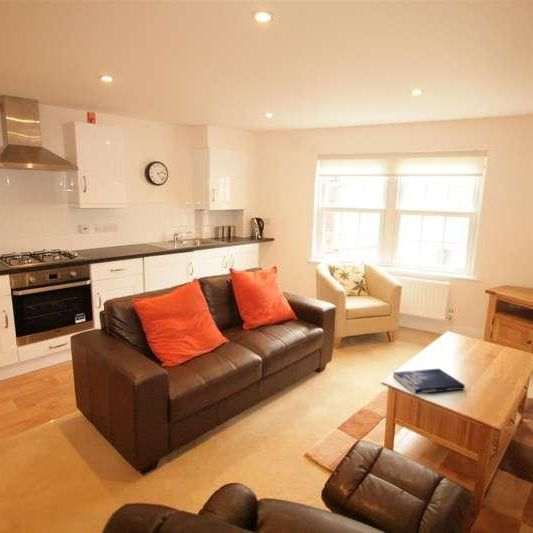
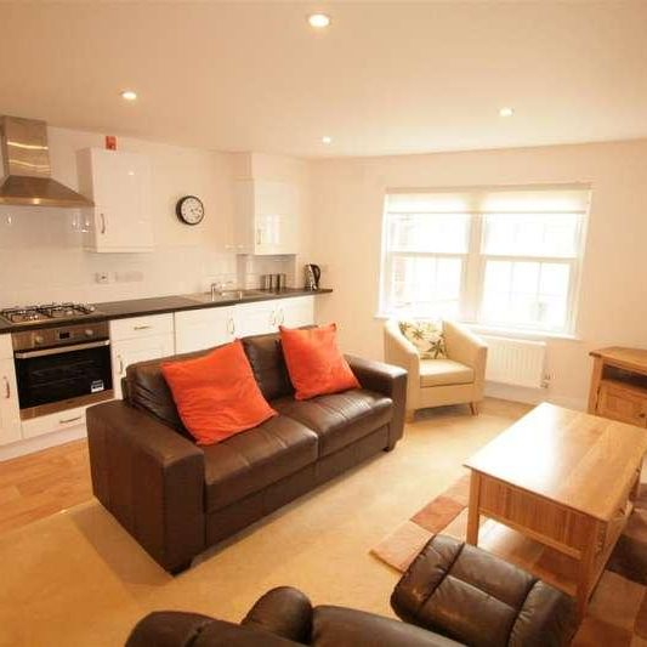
- book (427, 380)
